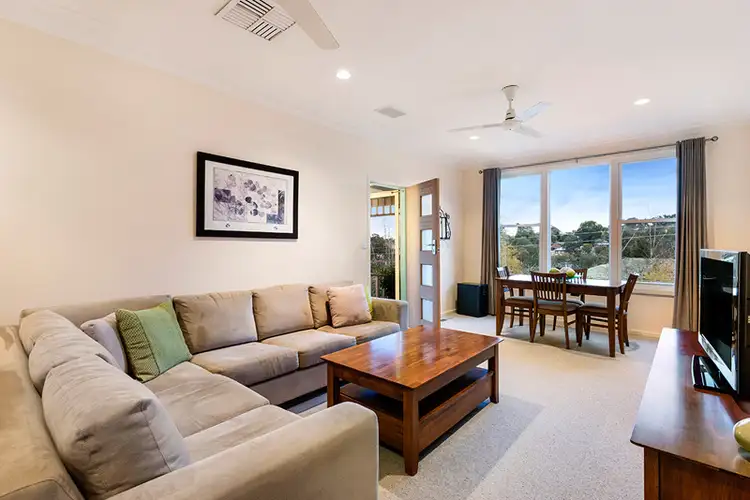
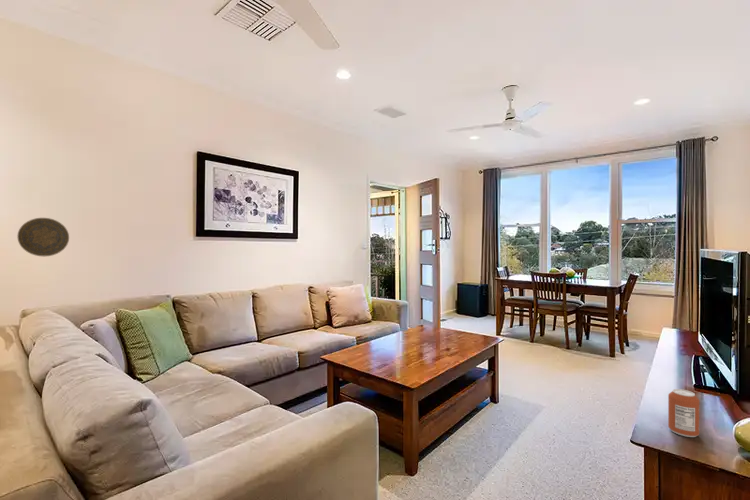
+ can (683, 412)
+ decorative plate (44, 237)
